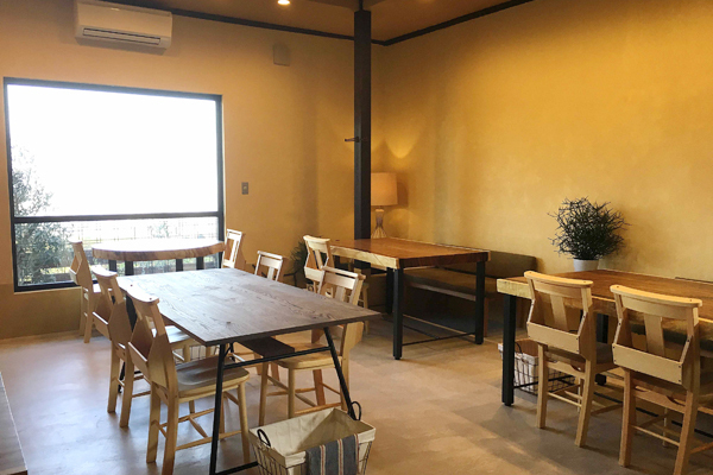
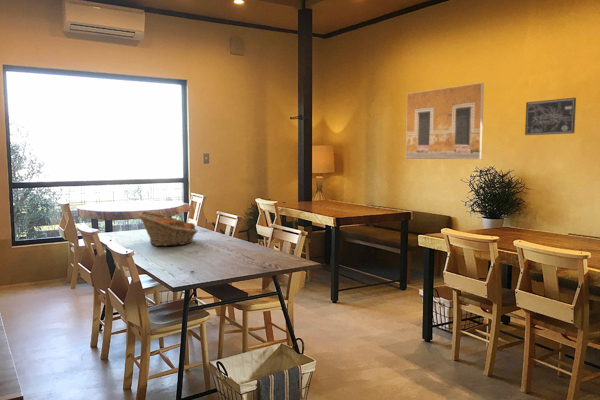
+ fruit basket (168, 227)
+ wall art (549, 117)
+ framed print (441, 124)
